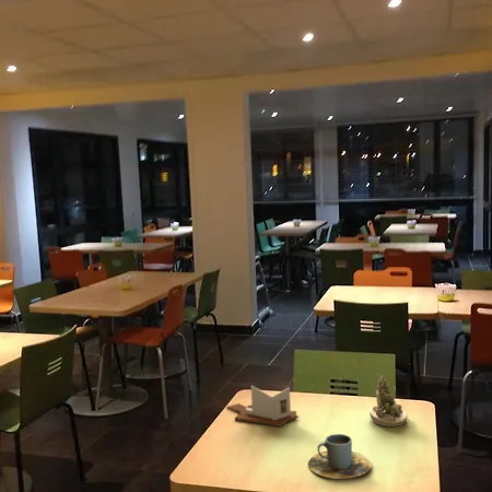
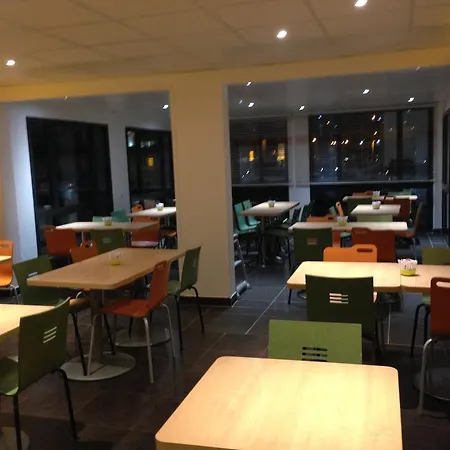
- succulent planter (388, 398)
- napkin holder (261, 398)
- cup (339, 452)
